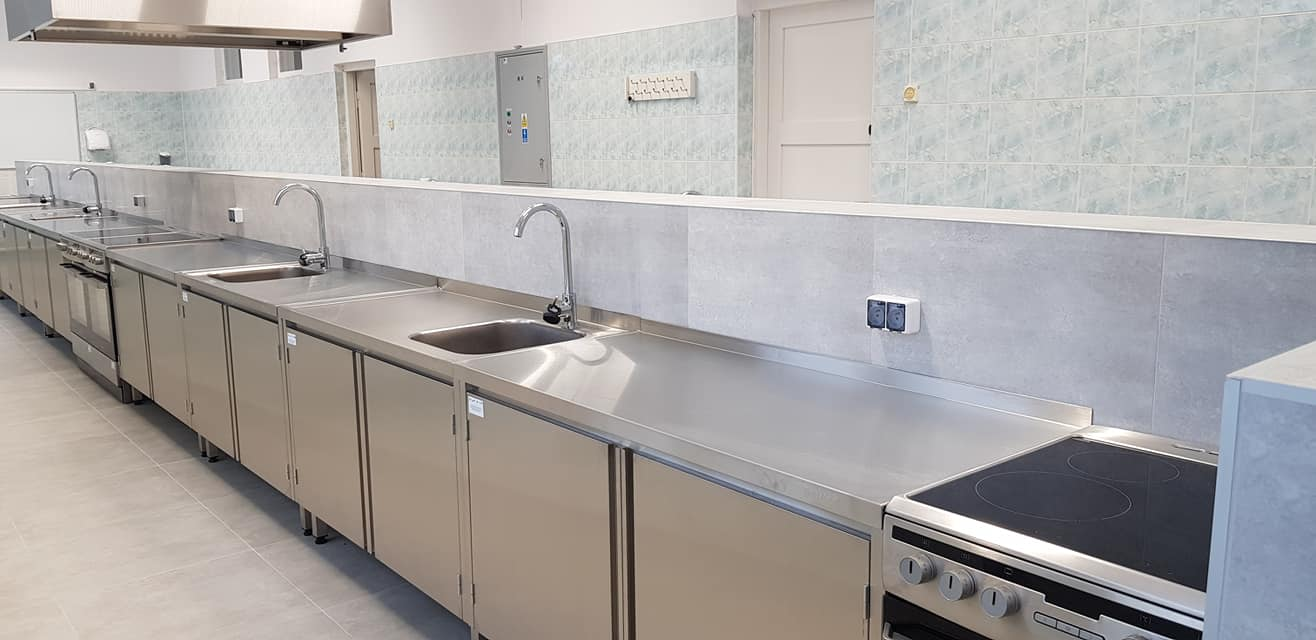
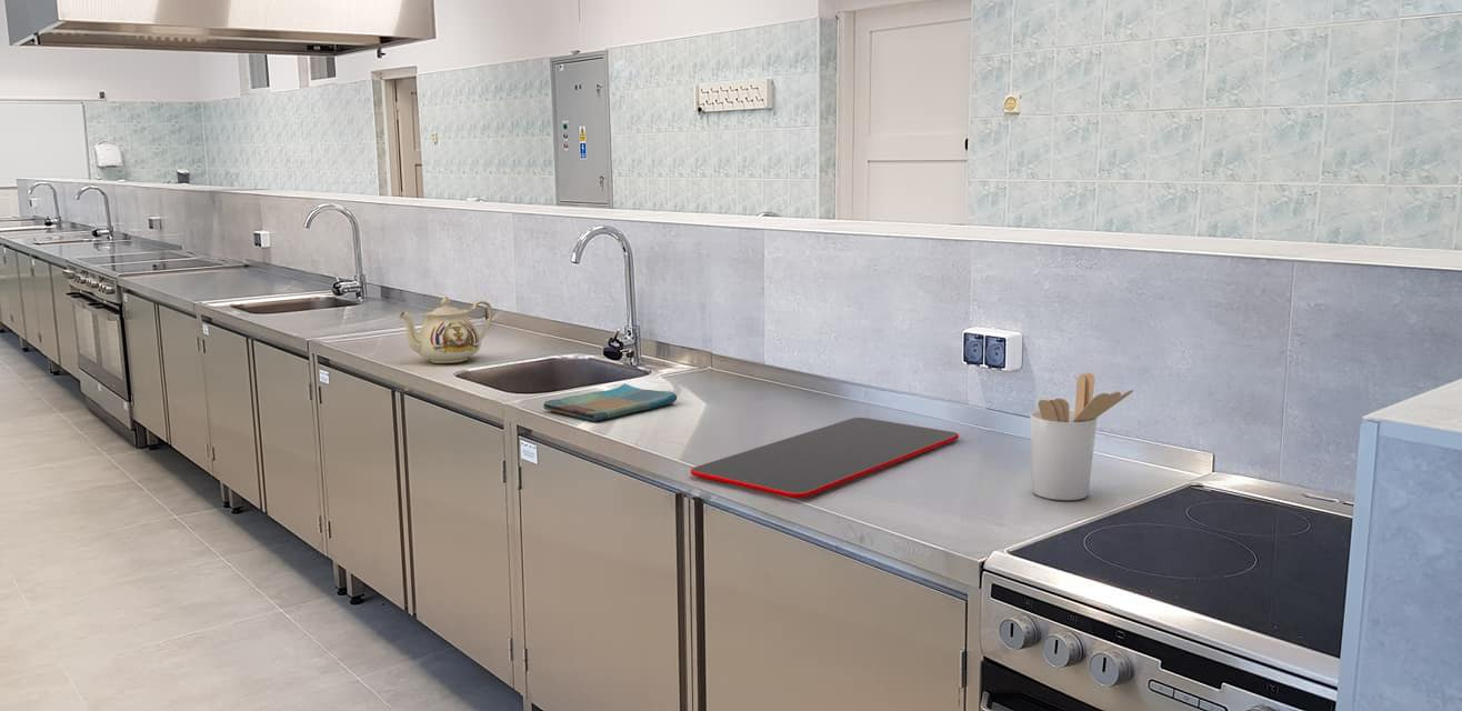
+ utensil holder (1077, 438)
+ cutting board (832, 453)
+ dish towel (611, 401)
+ teapot (447, 328)
